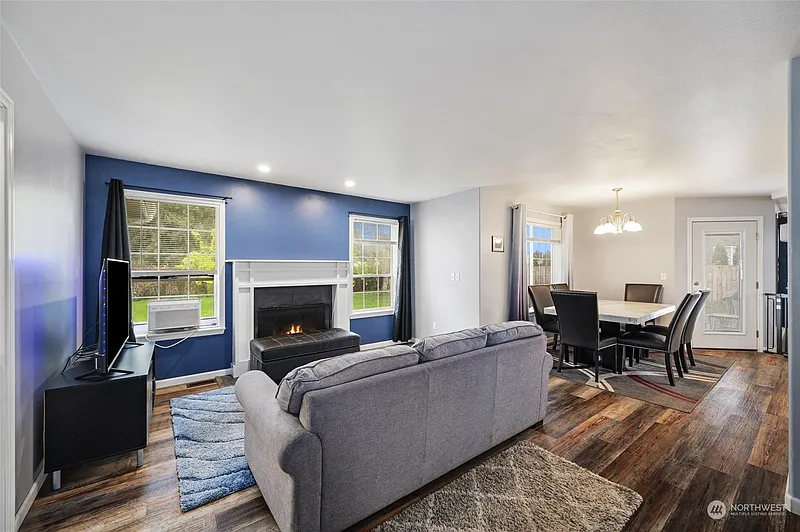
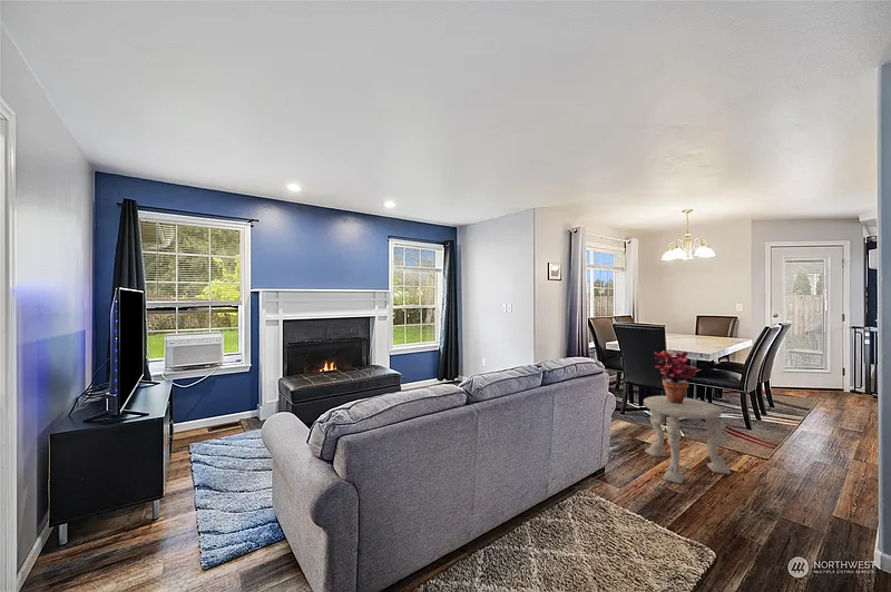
+ potted plant (675, 376)
+ side table (679, 434)
